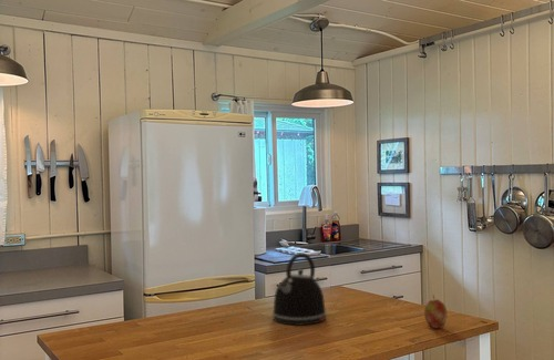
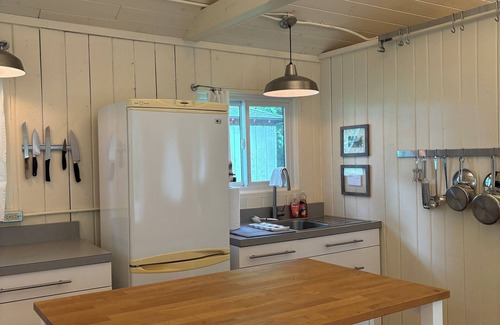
- apple (435, 311)
- kettle (298, 285)
